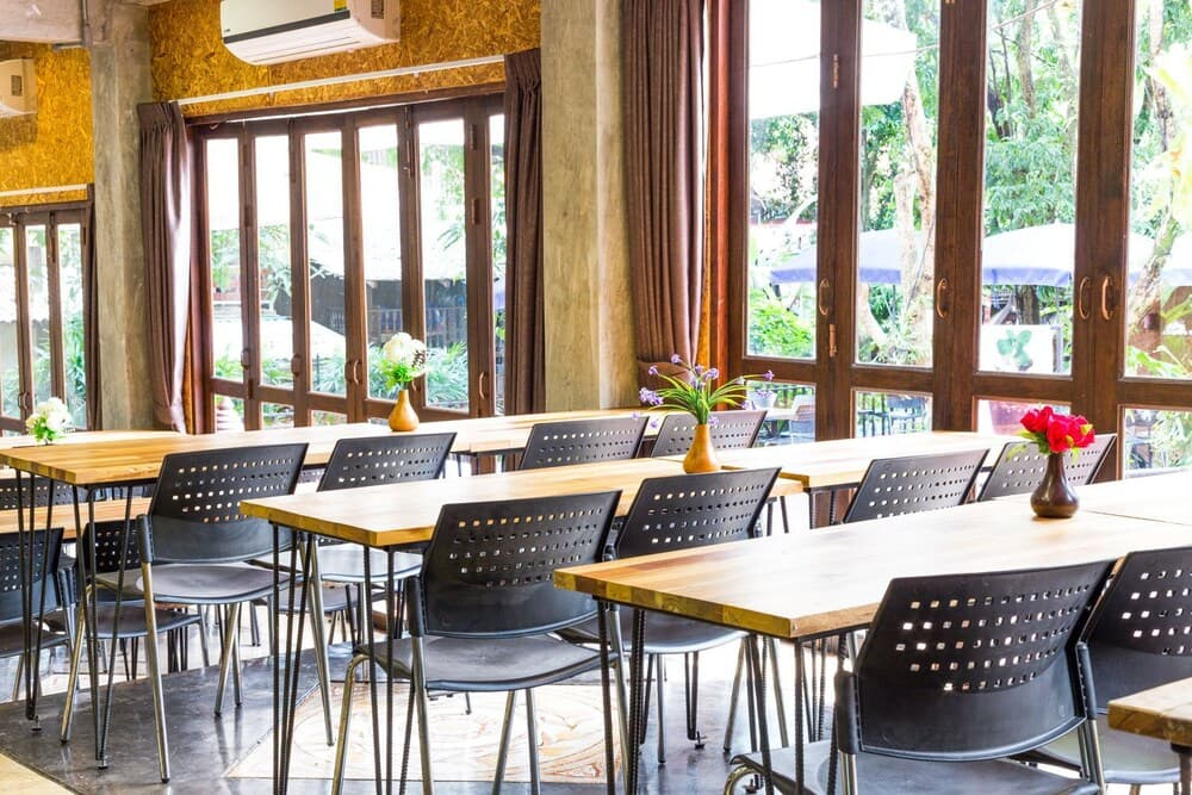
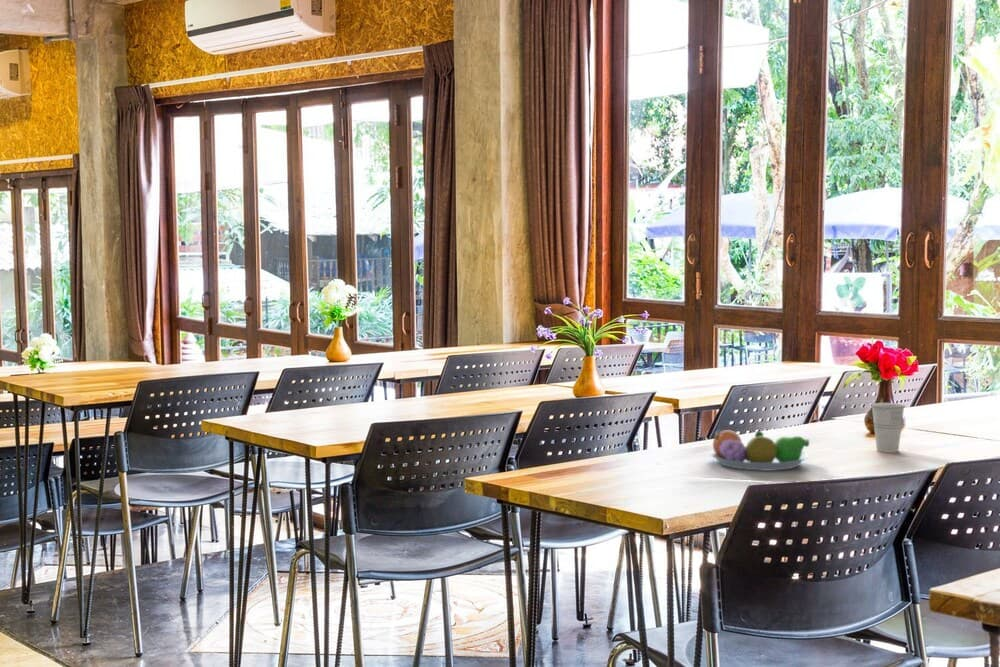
+ cup (887, 427)
+ fruit bowl (761, 445)
